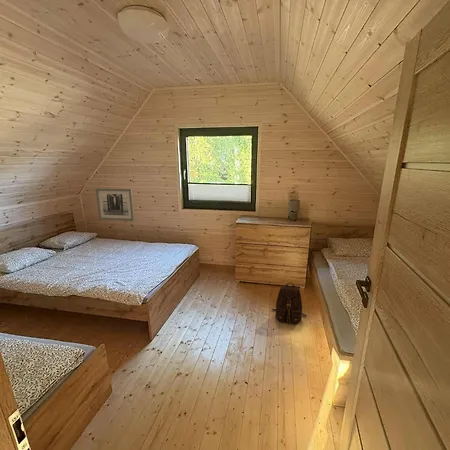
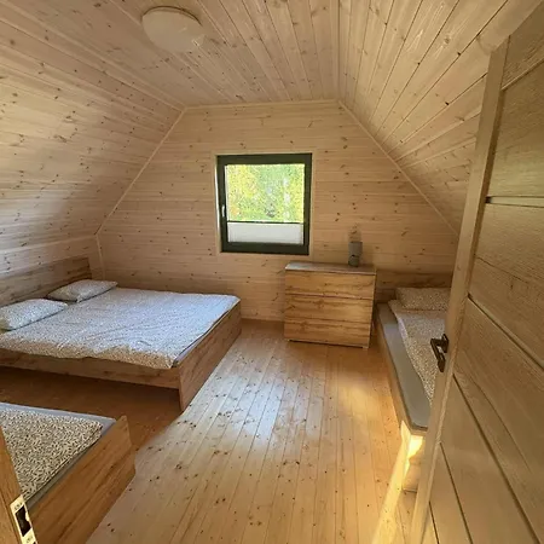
- backpack (289, 301)
- wall art (115, 204)
